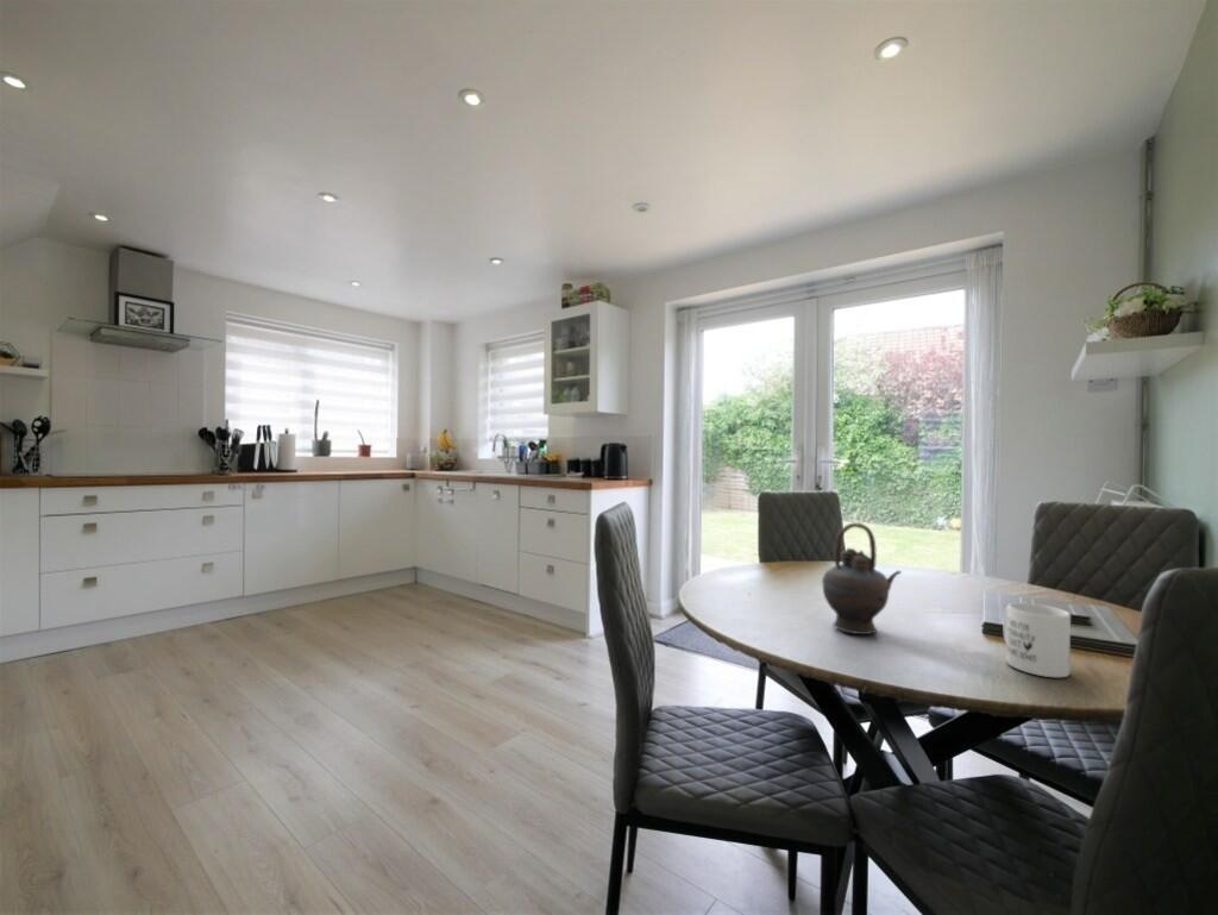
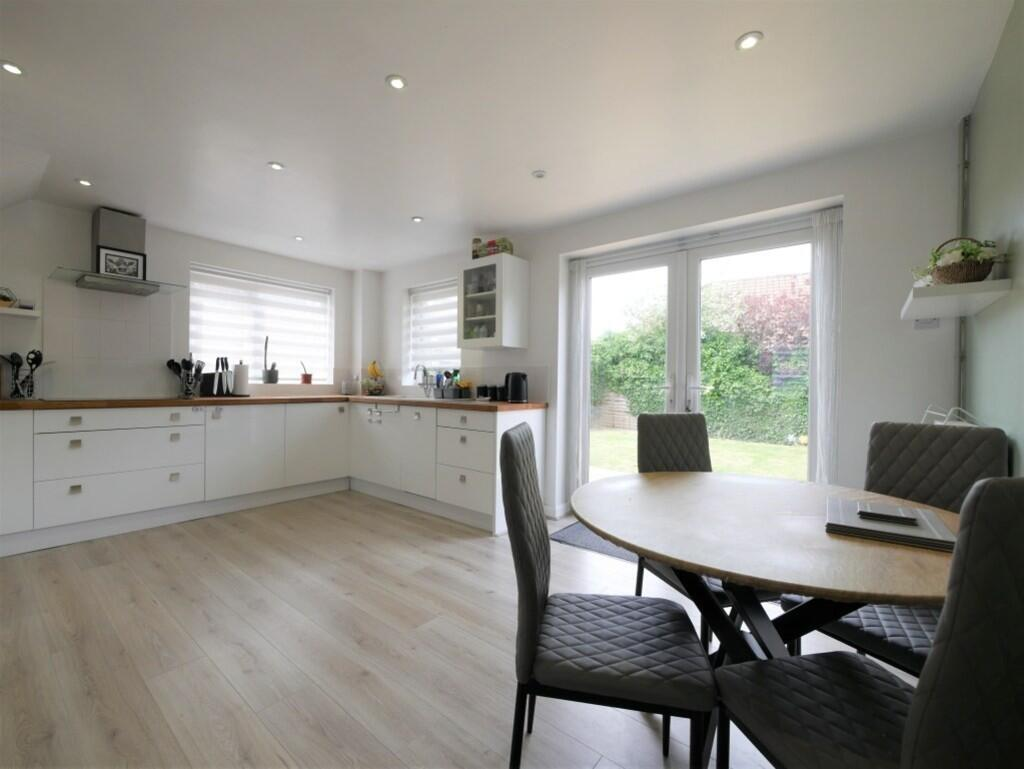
- teapot (862, 576)
- mug (1029, 634)
